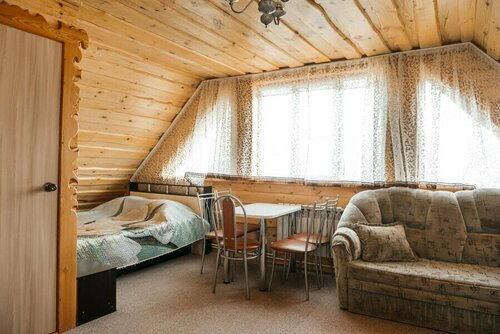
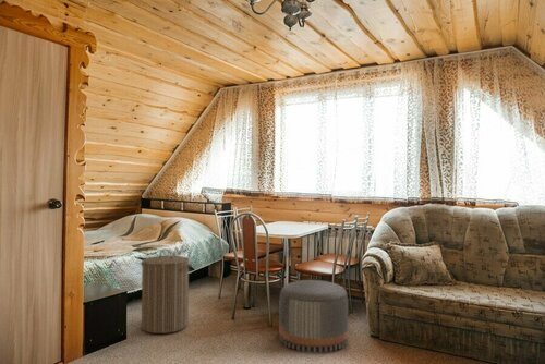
+ laundry hamper (165, 287)
+ pouf (313, 310)
